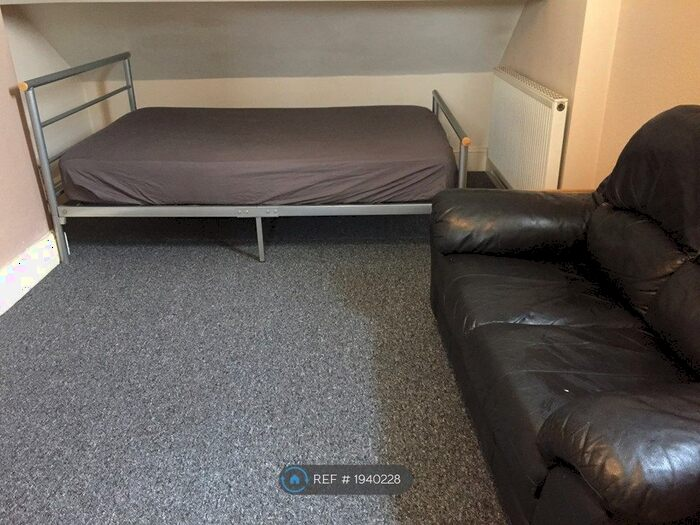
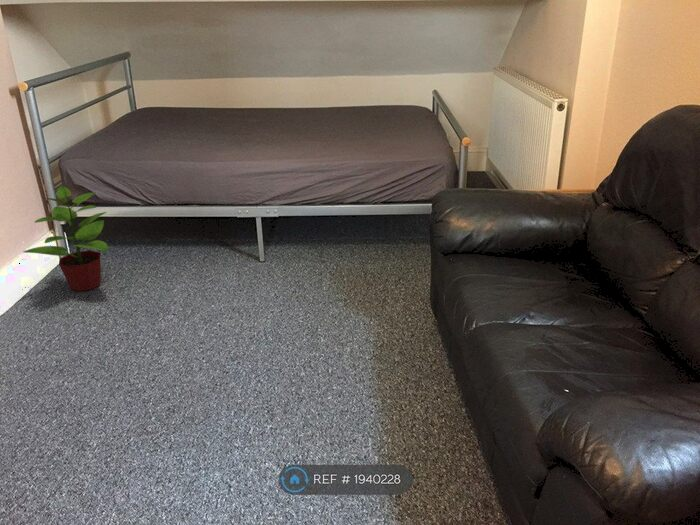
+ potted plant (76, 235)
